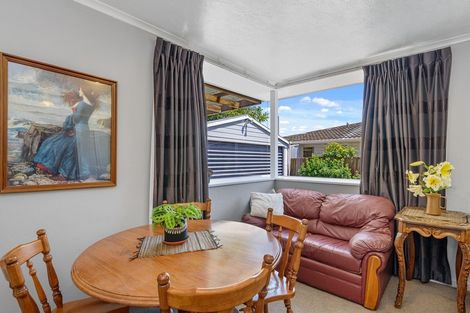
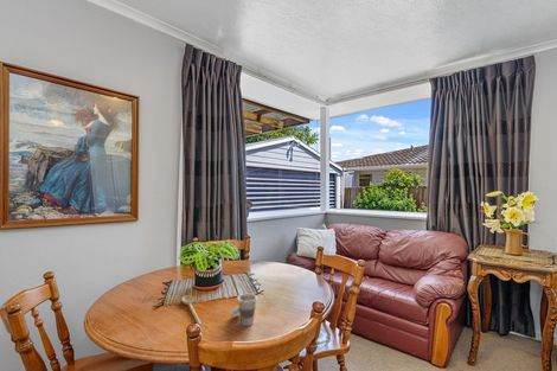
+ cup (243, 307)
+ spoon (192, 309)
